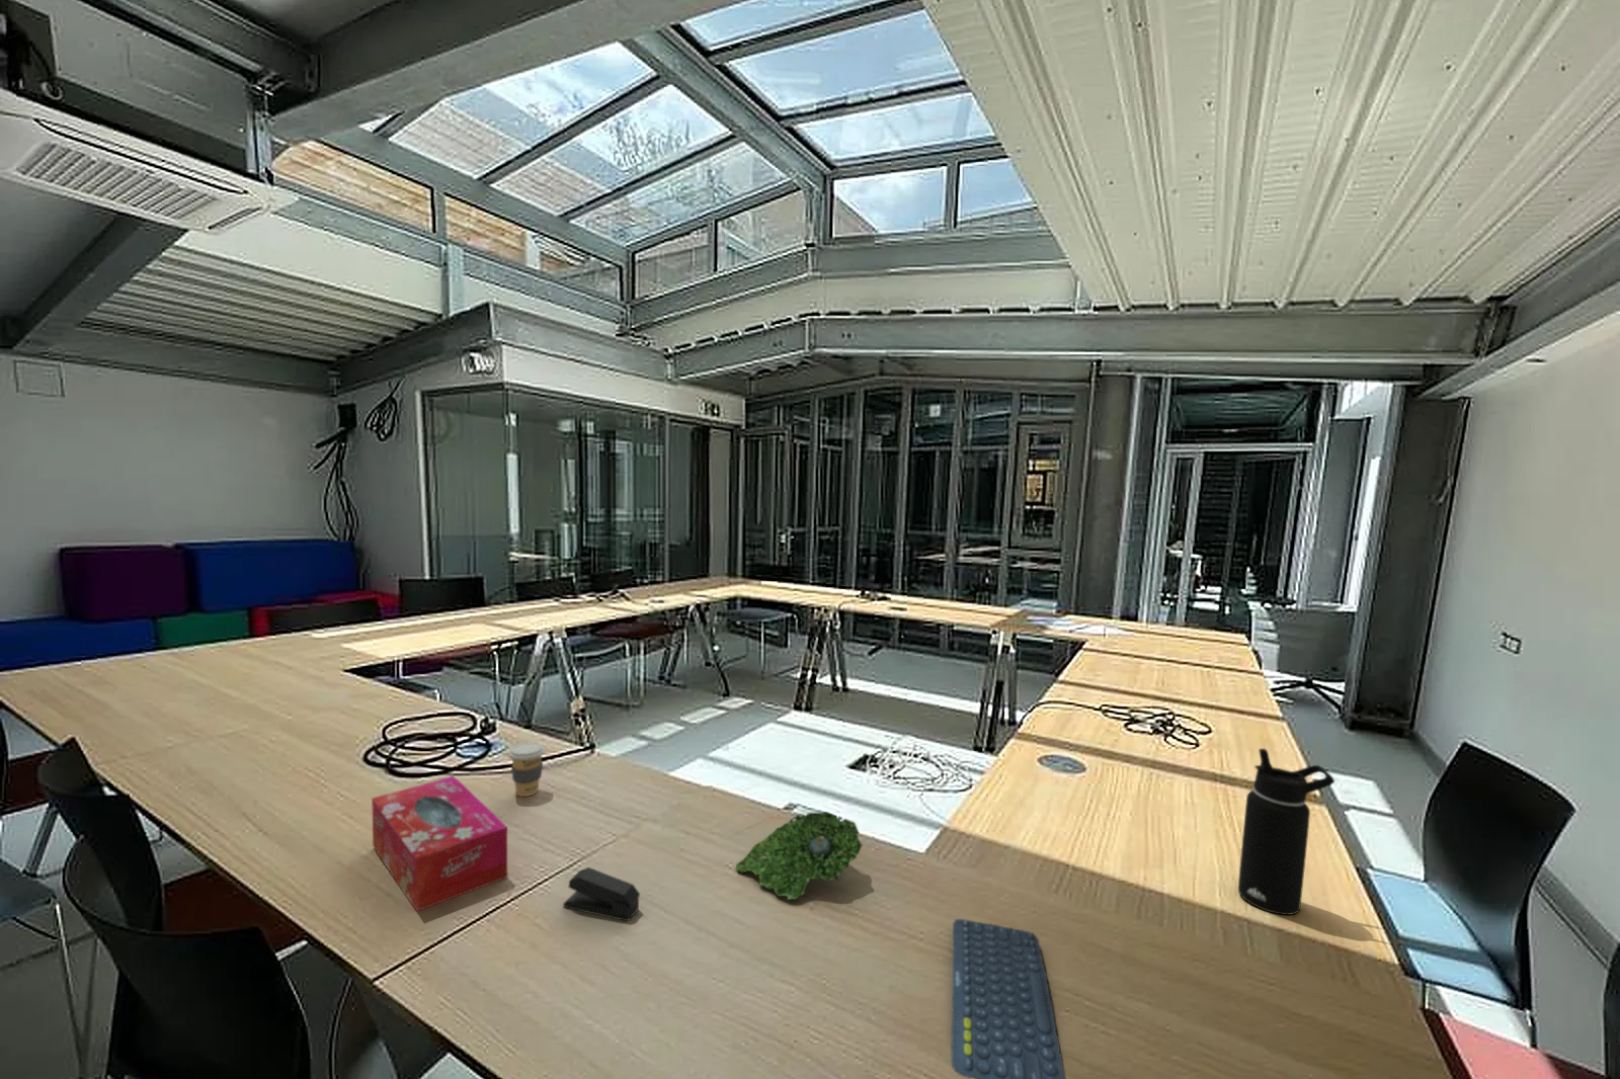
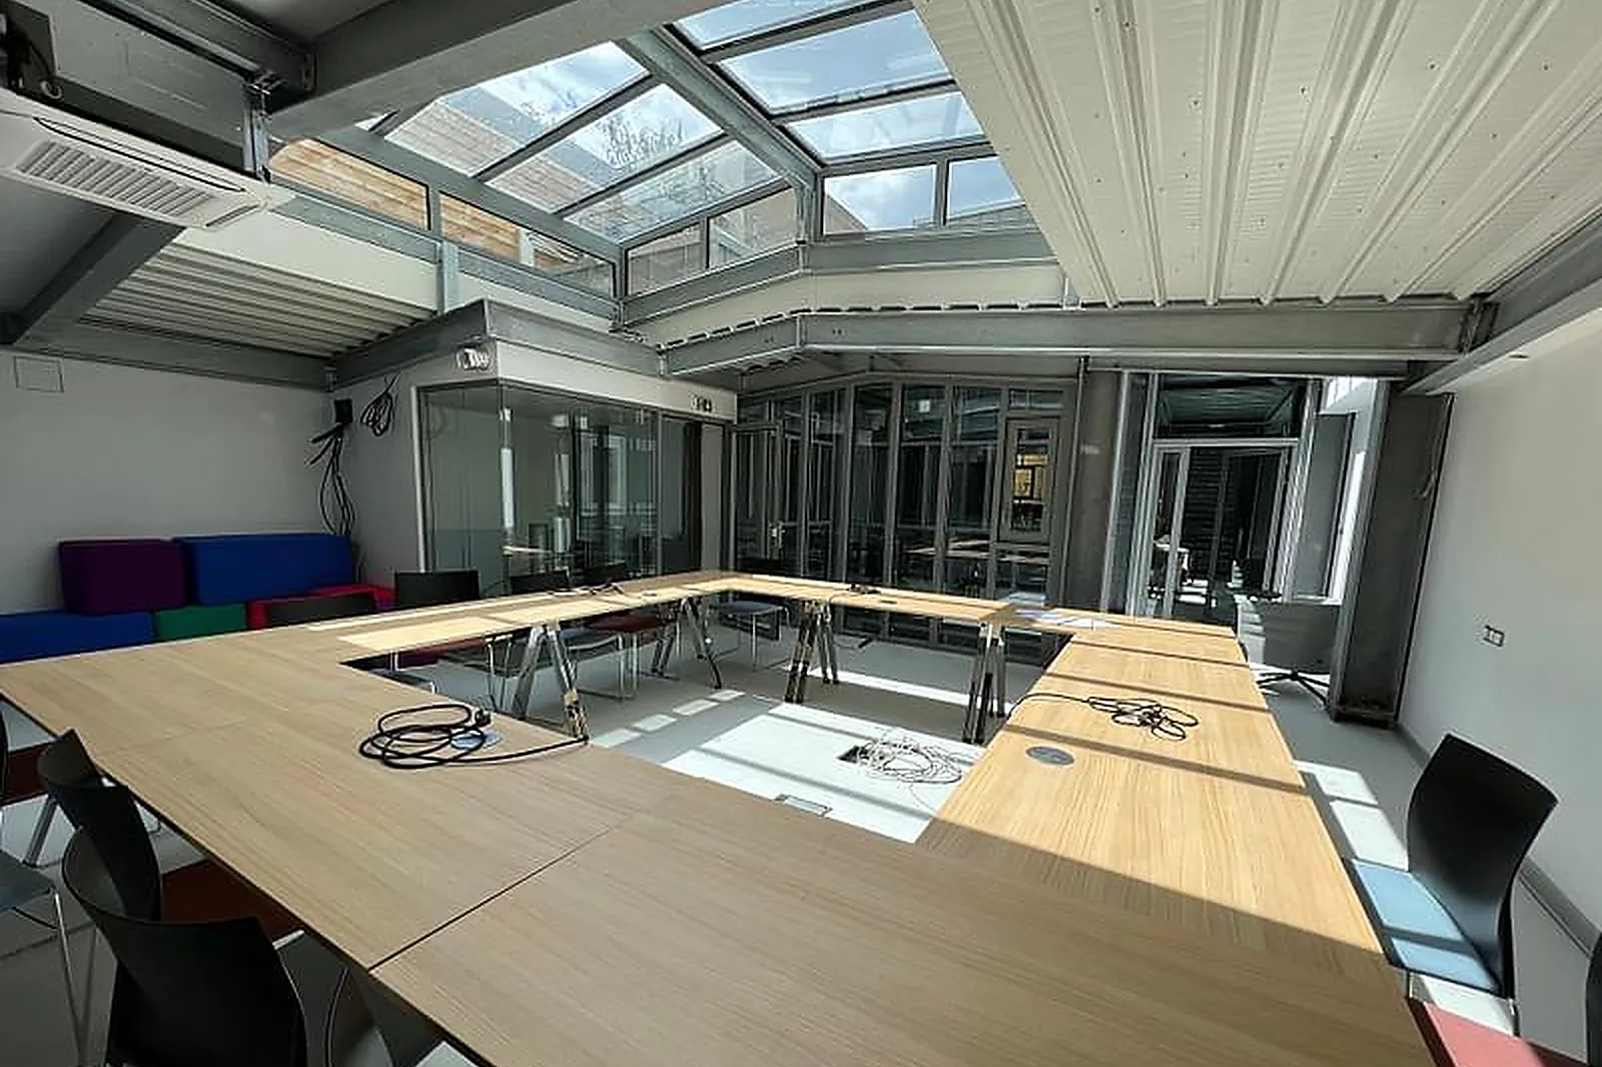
- water bottle (1284, 829)
- tissue box (437, 836)
- plant (797, 851)
- coffee cup (526, 770)
- stapler (601, 892)
- keyboard (1001, 991)
